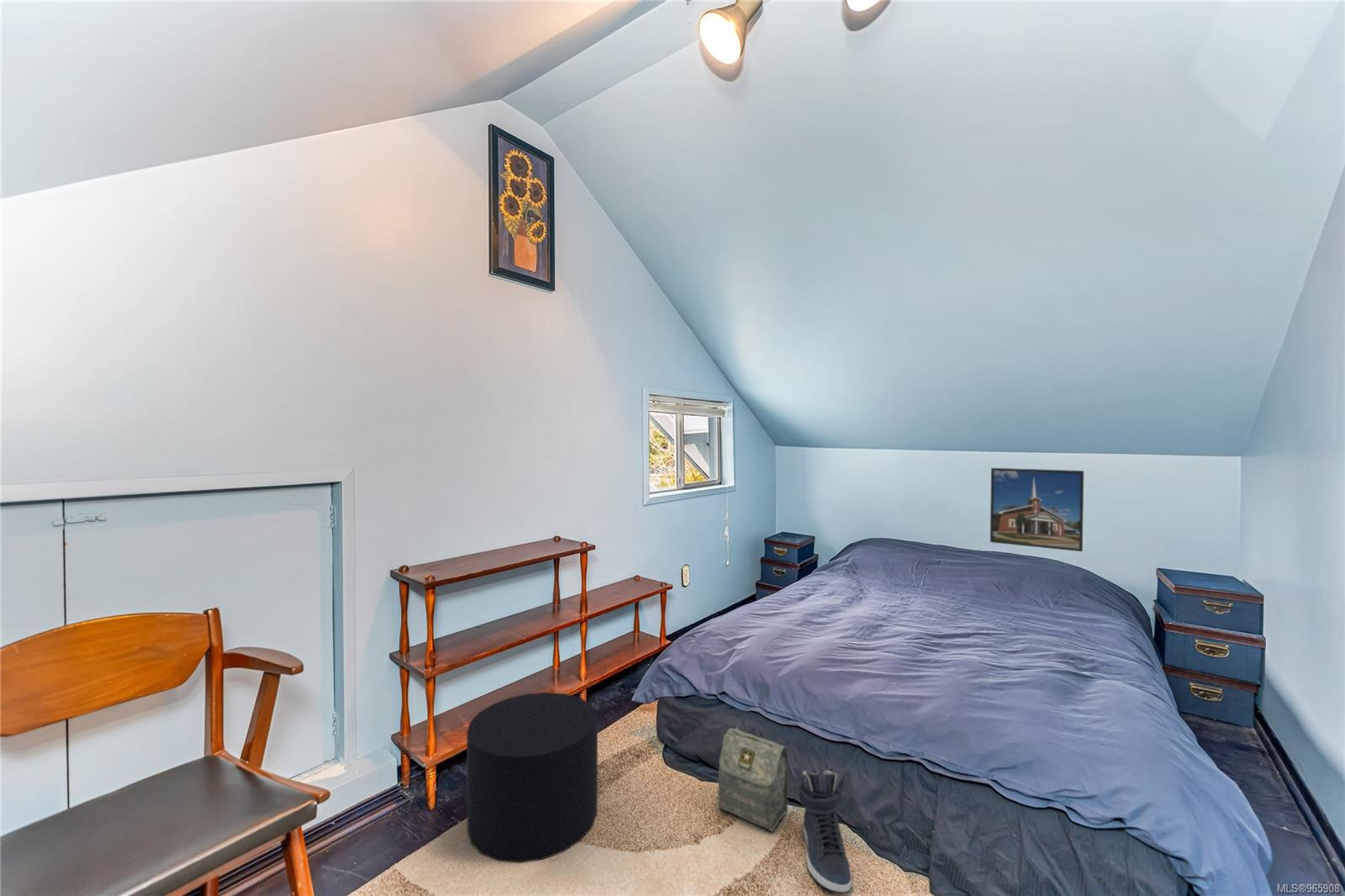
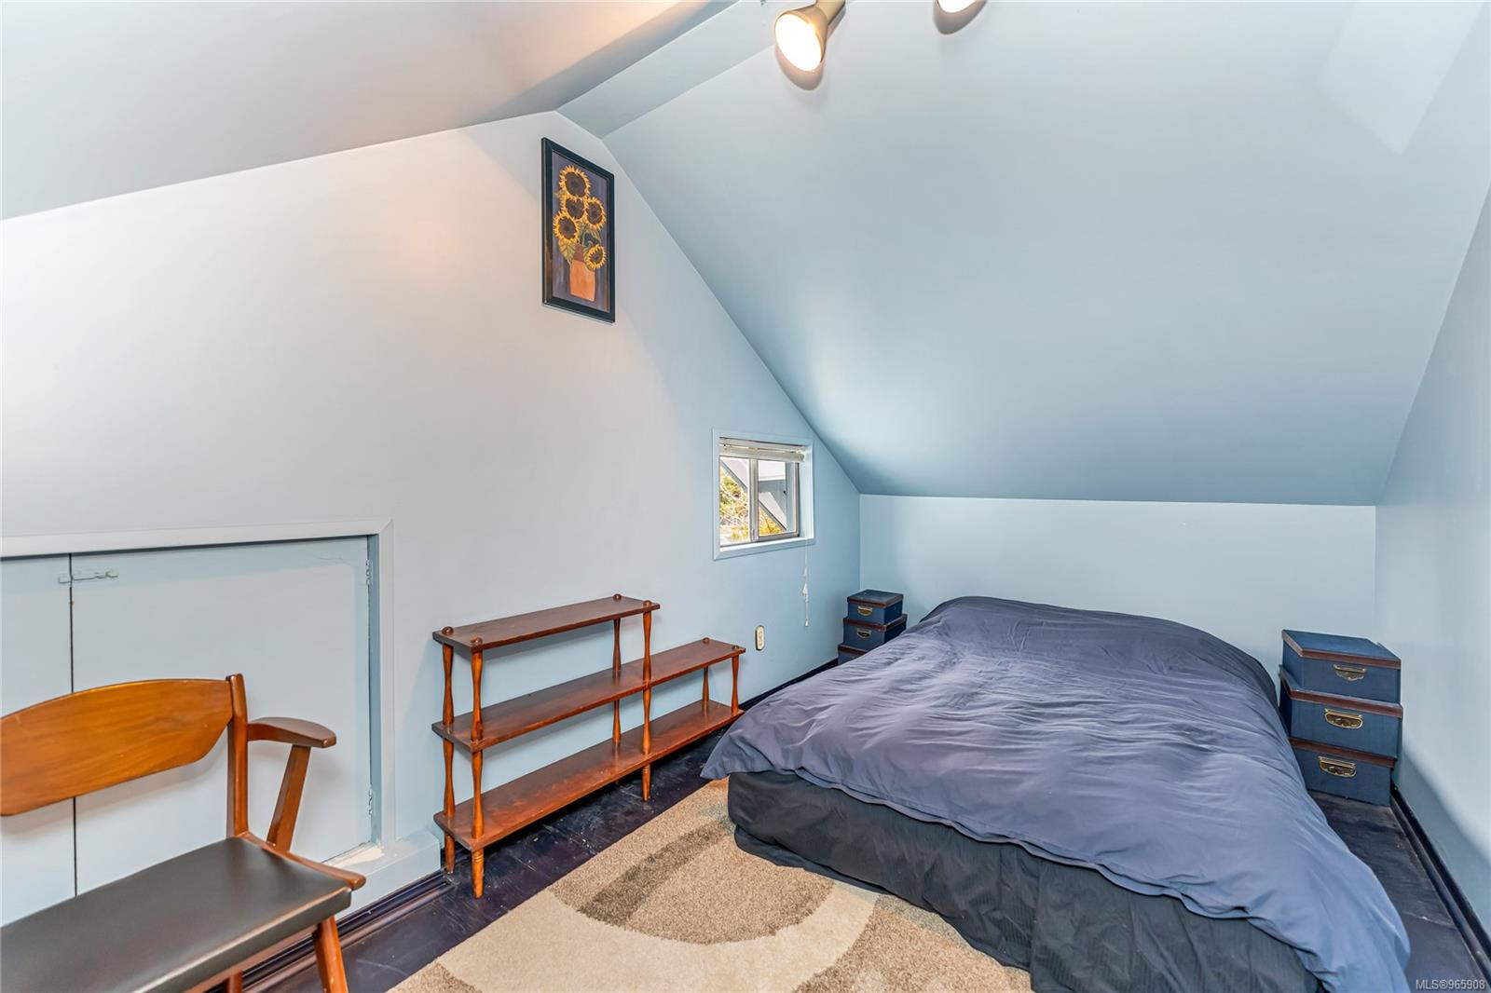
- stool (534, 767)
- bag (752, 773)
- sneaker (825, 820)
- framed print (1035, 508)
